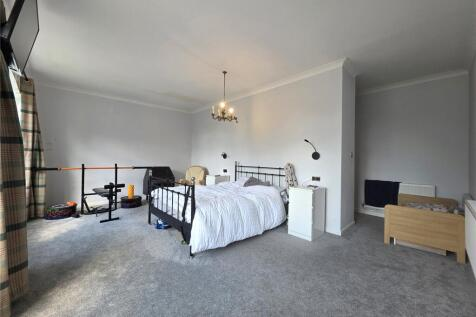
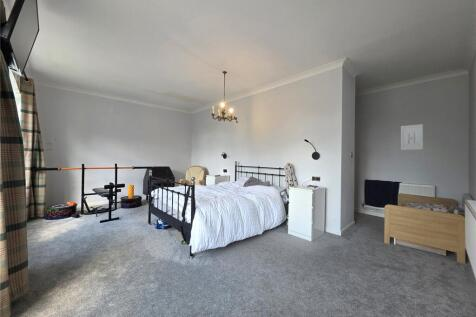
+ wall art (411, 137)
